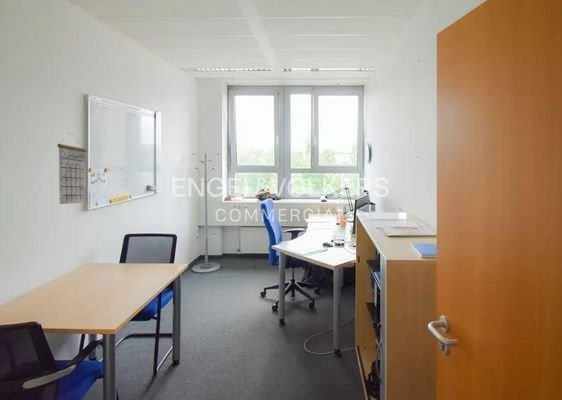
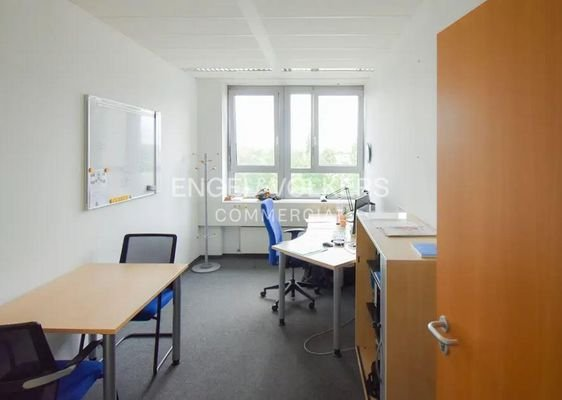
- calendar (72, 168)
